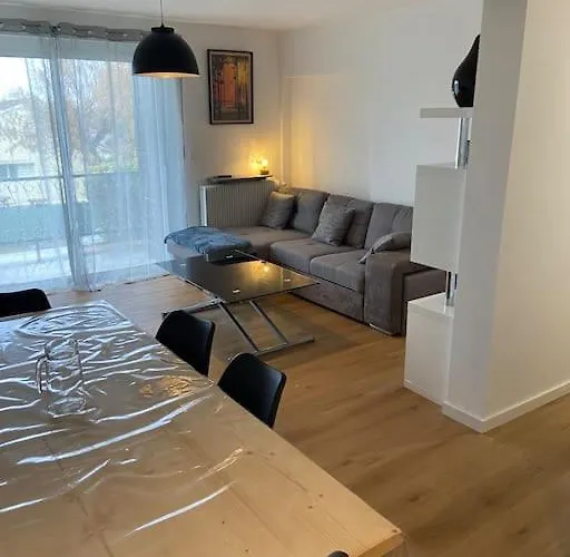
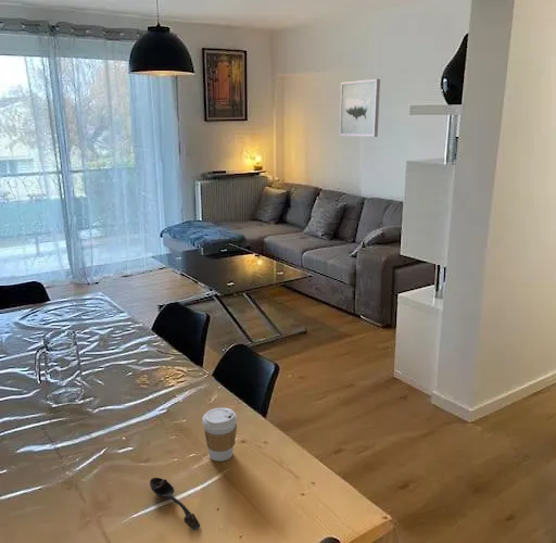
+ spoon (174, 501)
+ wall art (358, 109)
+ coffee cup (219, 433)
